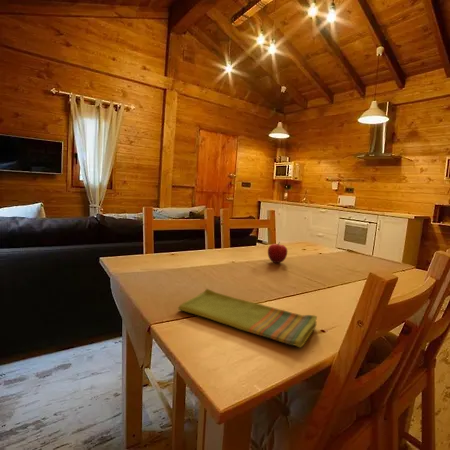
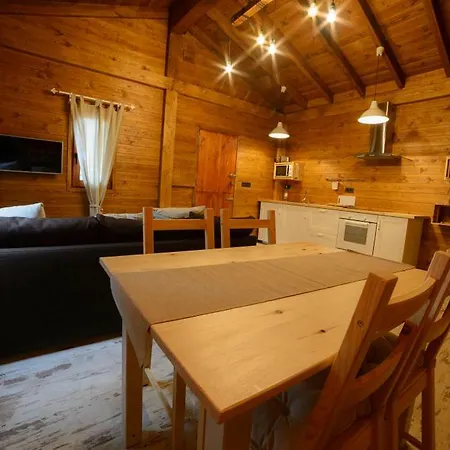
- dish towel (246, 313)
- fruit (277, 252)
